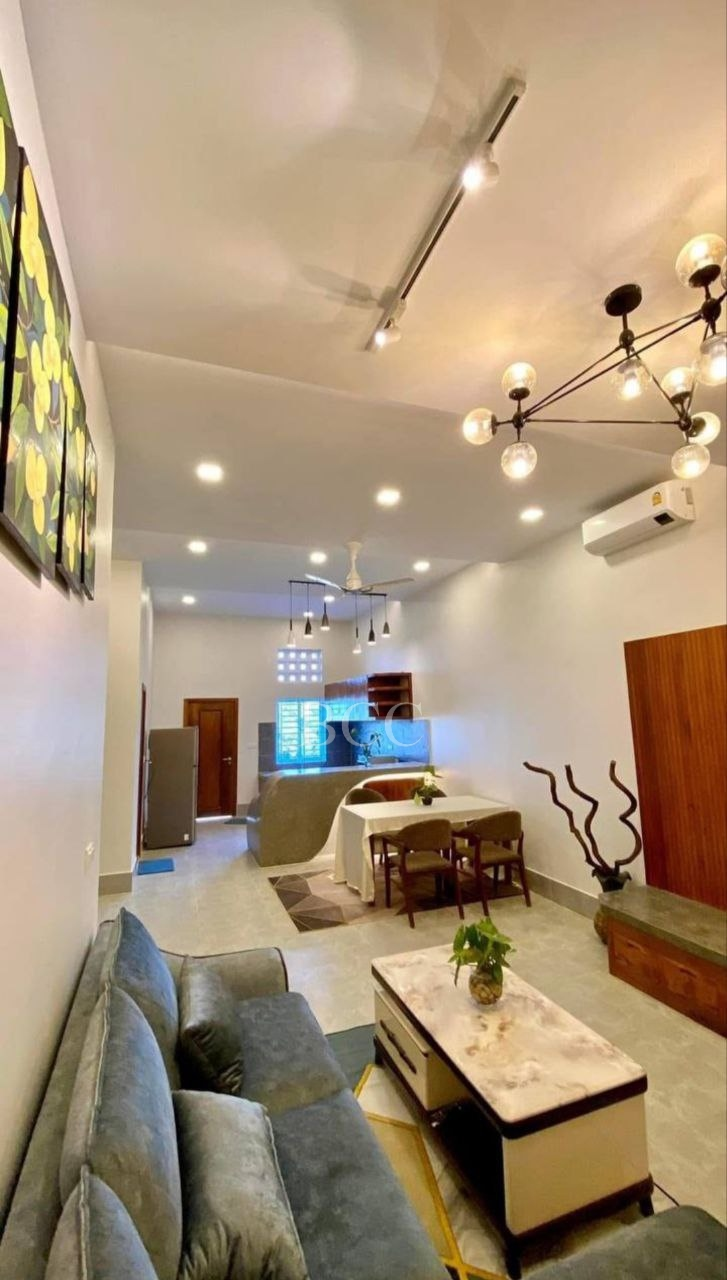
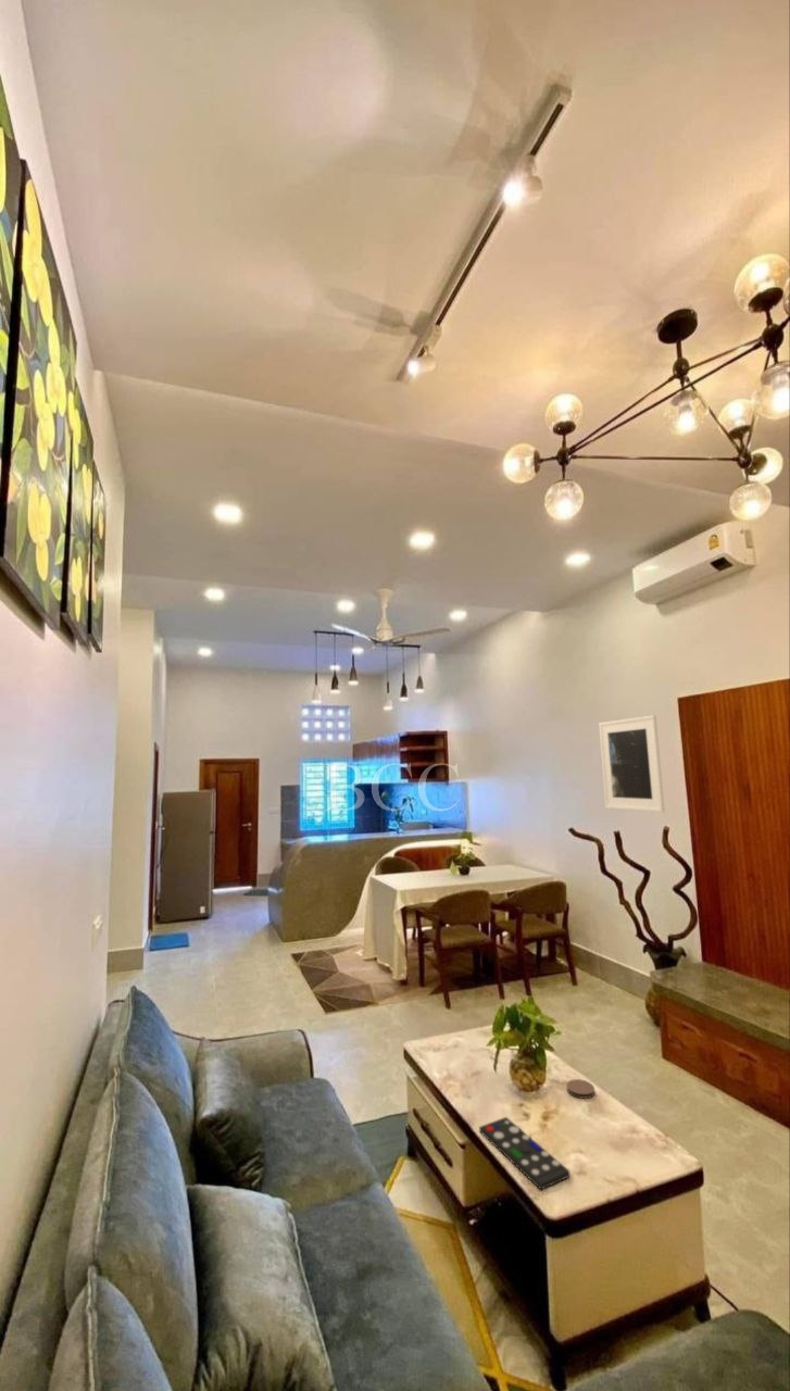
+ coaster (580, 1088)
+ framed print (629, 764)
+ remote control (522, 1149)
